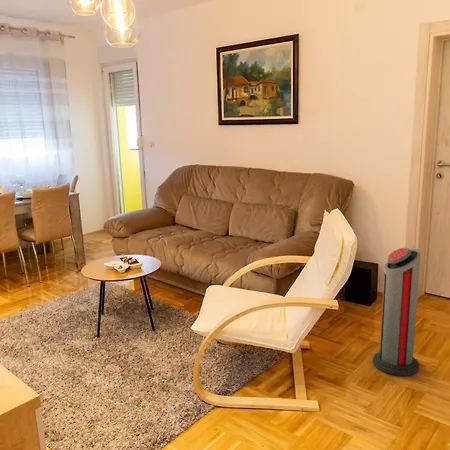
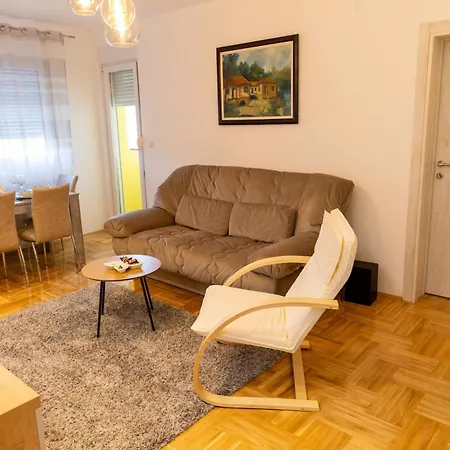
- air purifier (399, 308)
